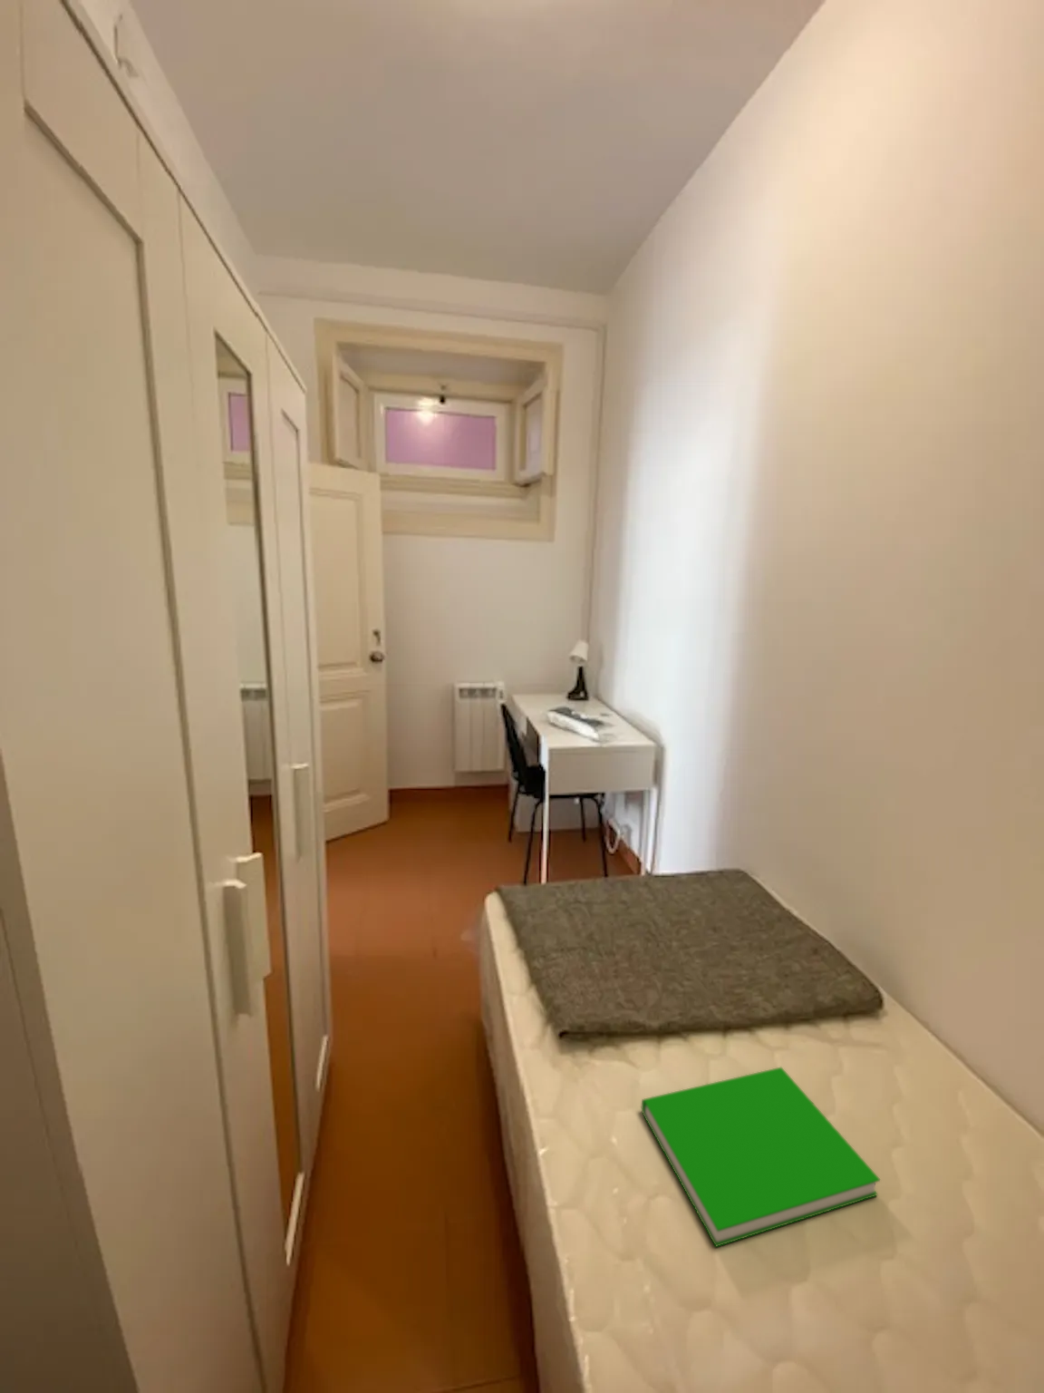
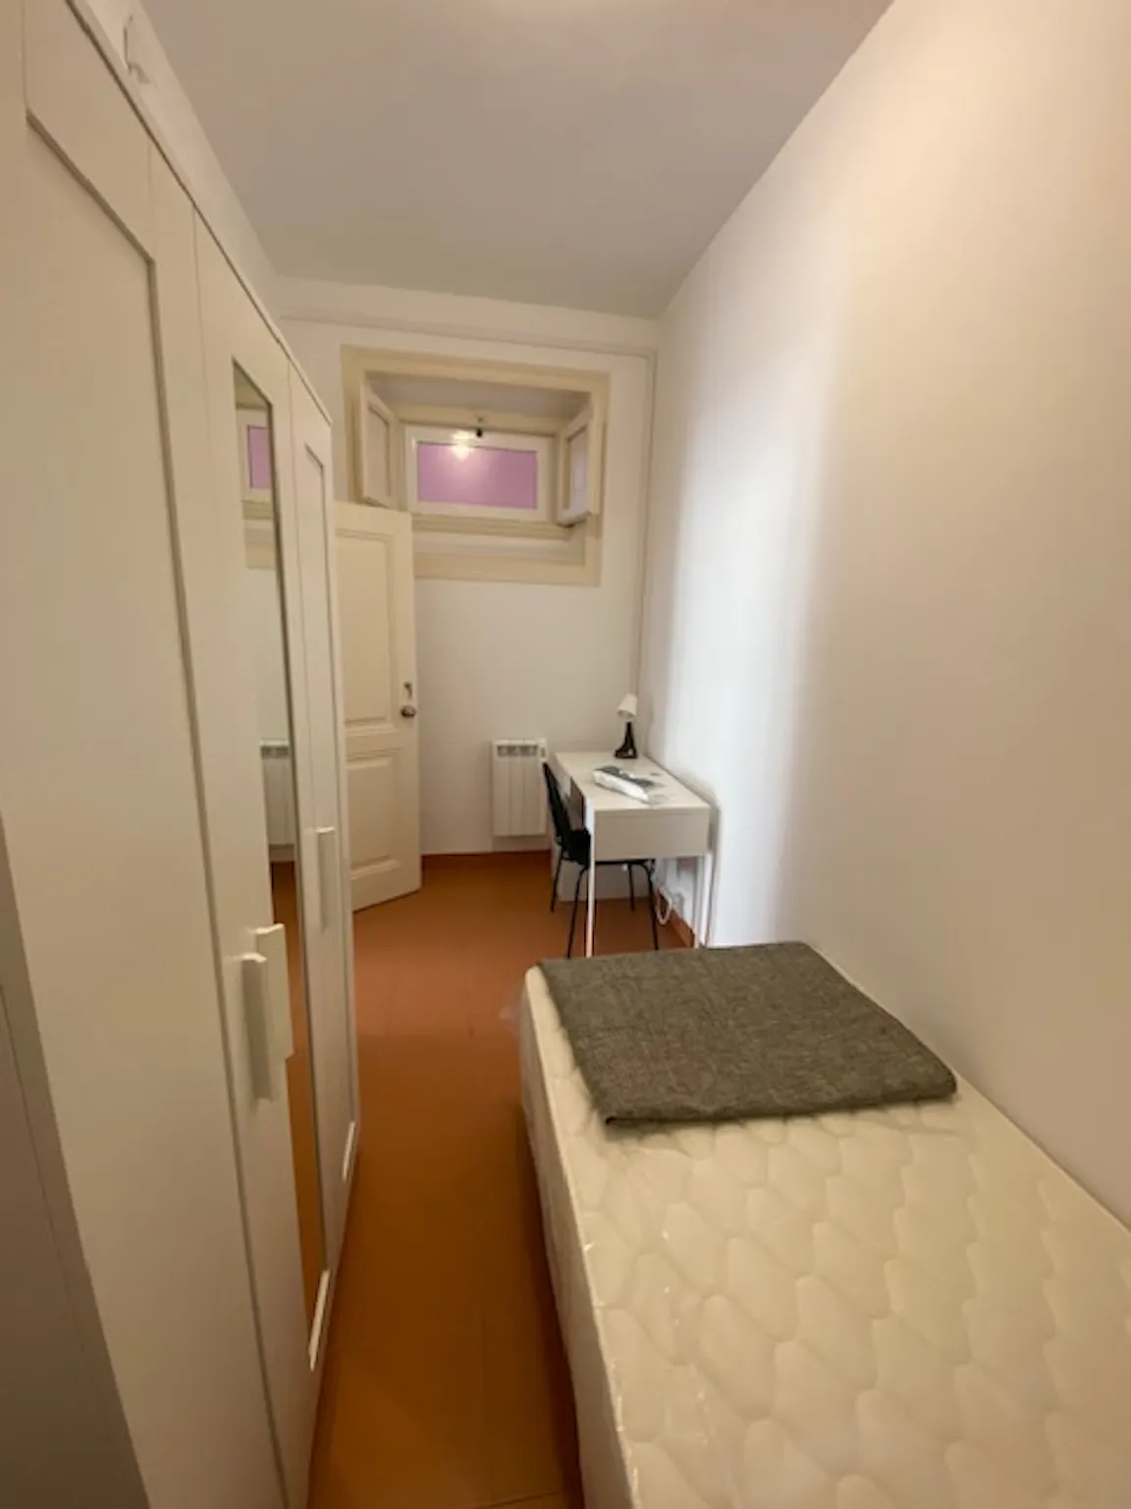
- book (751, 1143)
